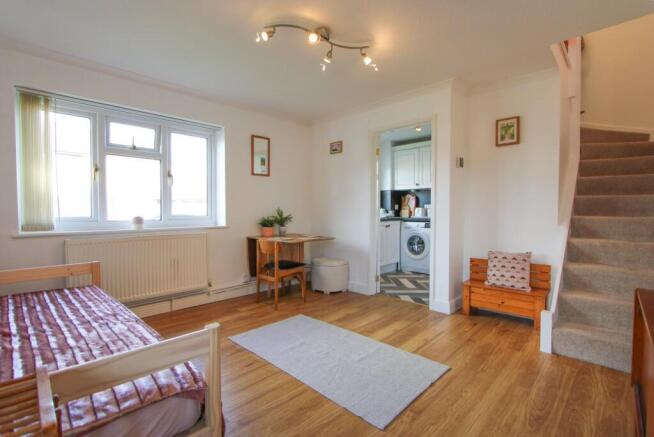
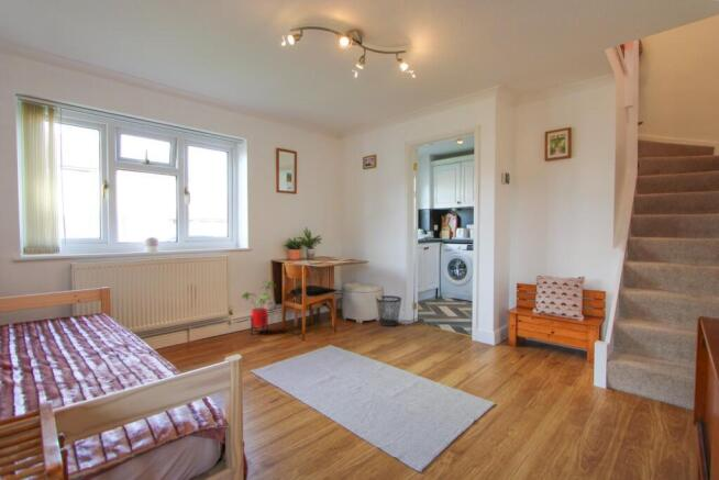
+ wastebasket (388, 310)
+ house plant (262, 305)
